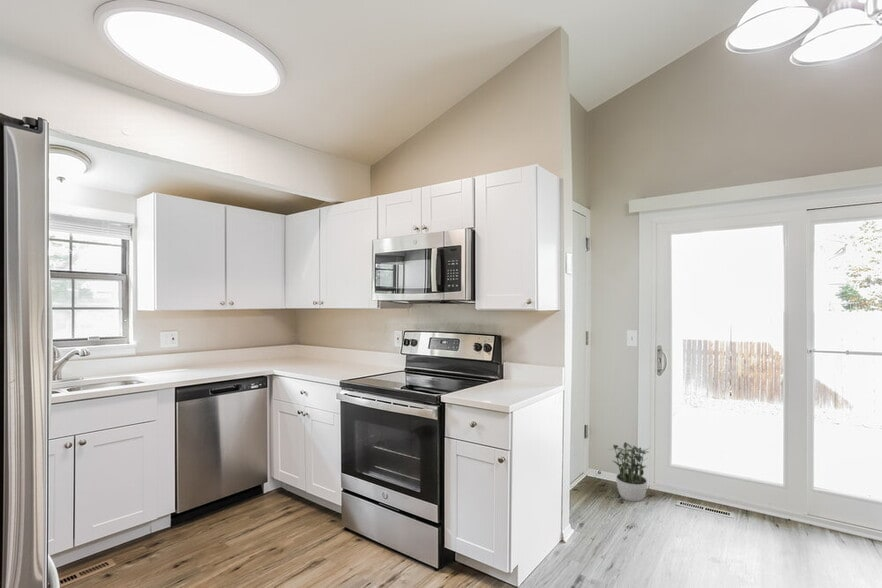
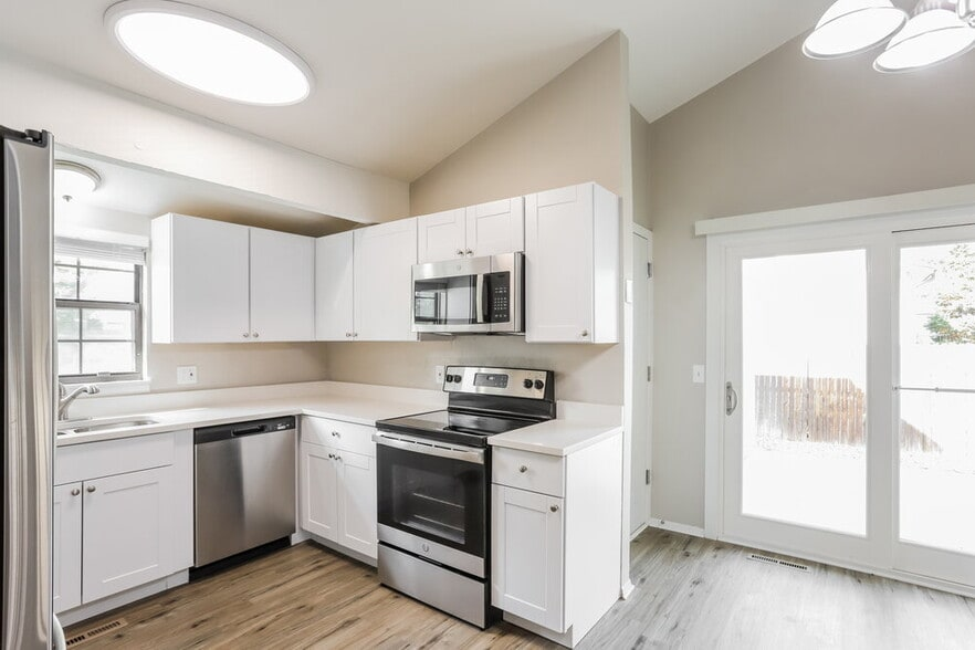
- potted plant (629, 468)
